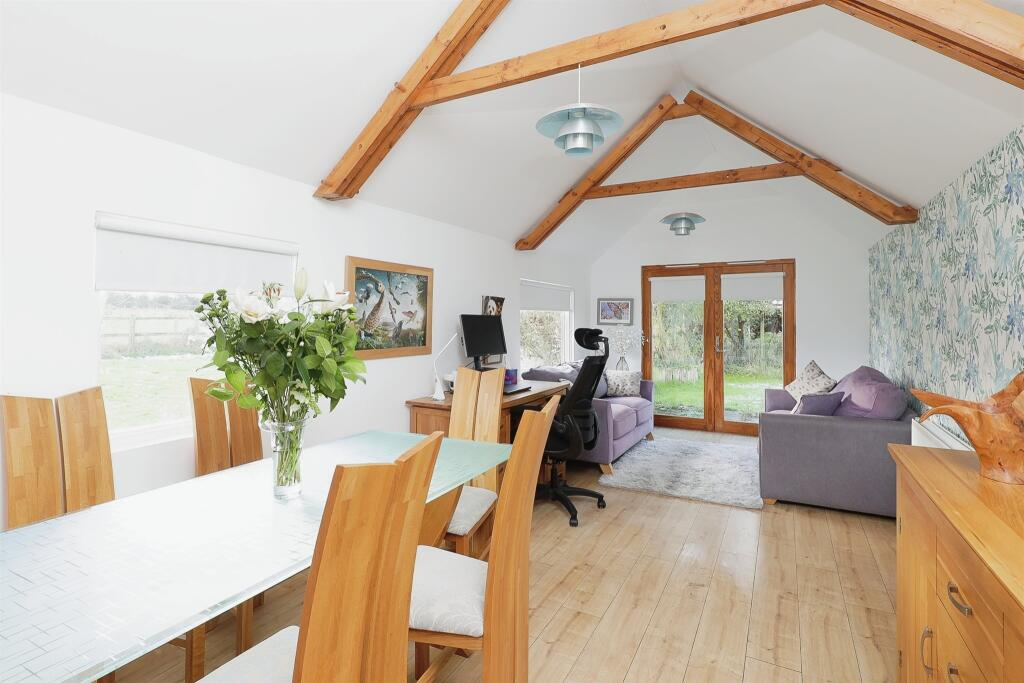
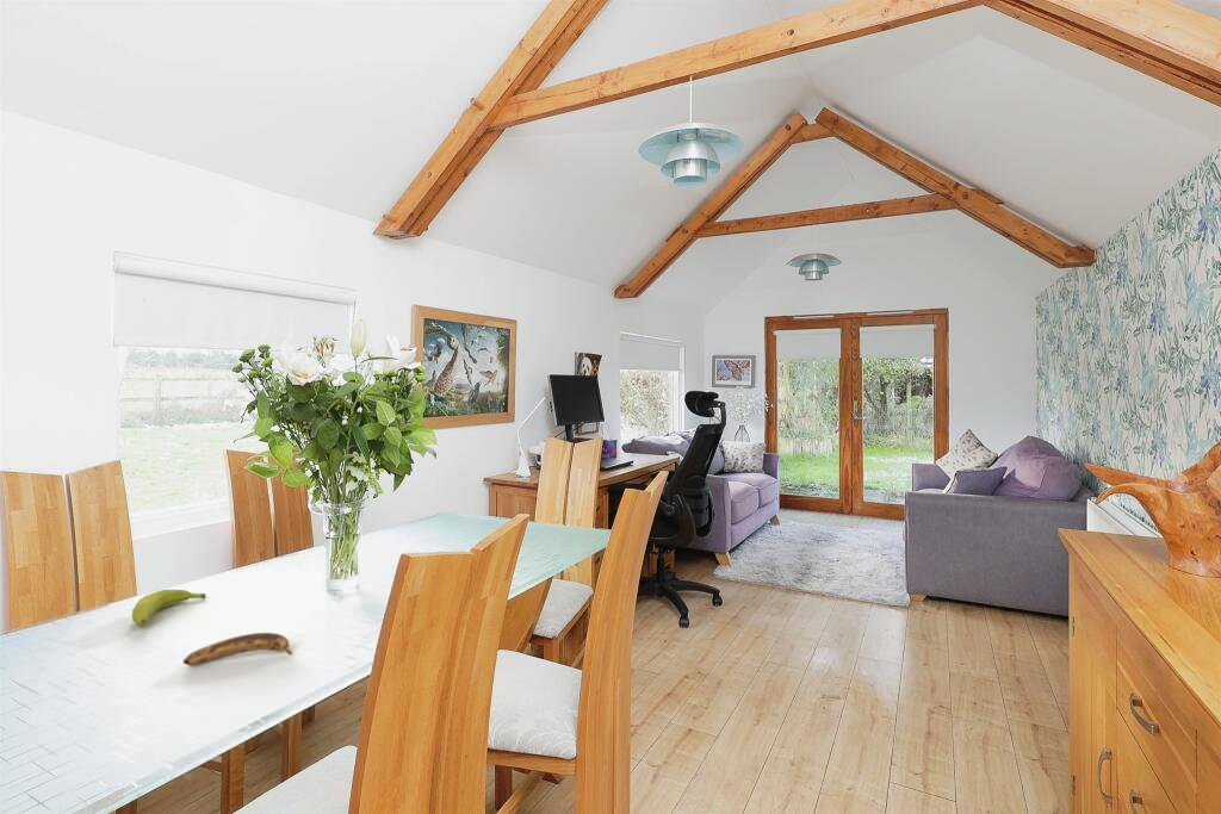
+ banana (240, 647)
+ fruit (167, 603)
